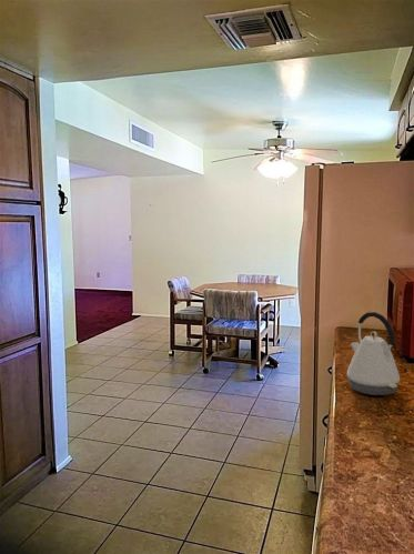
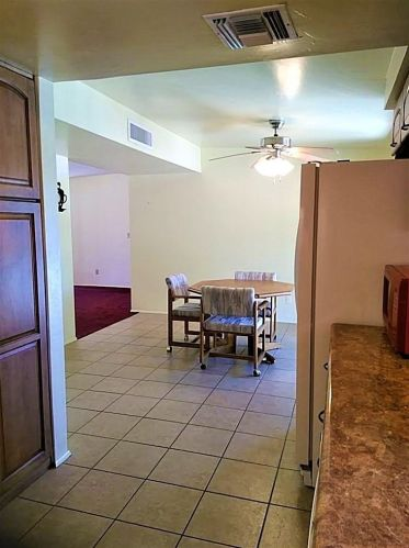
- kettle (372, 350)
